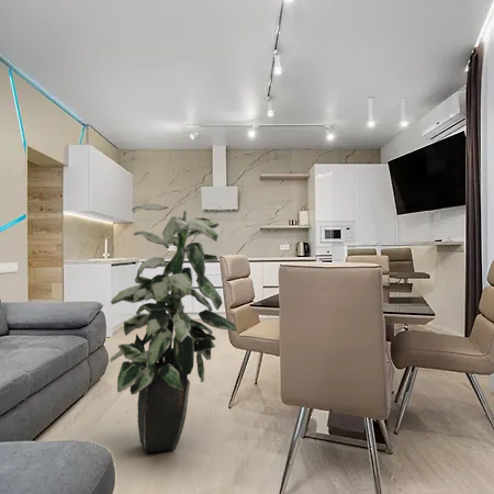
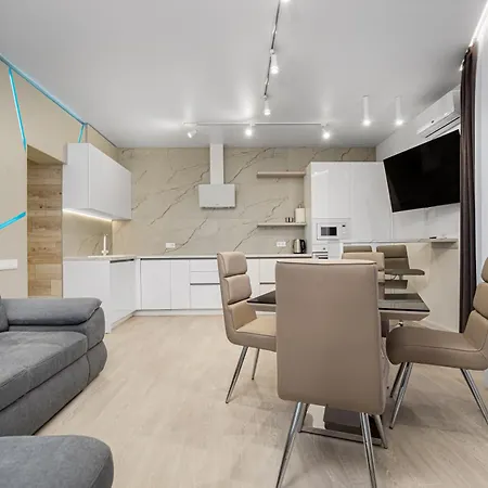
- indoor plant (166, 322)
